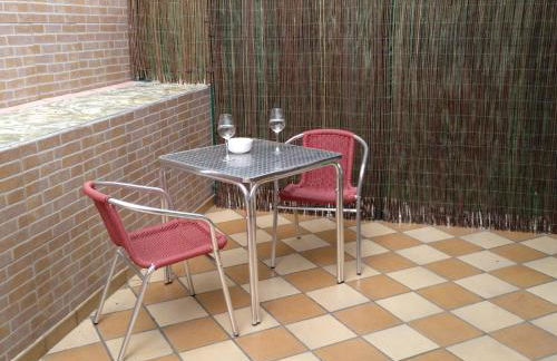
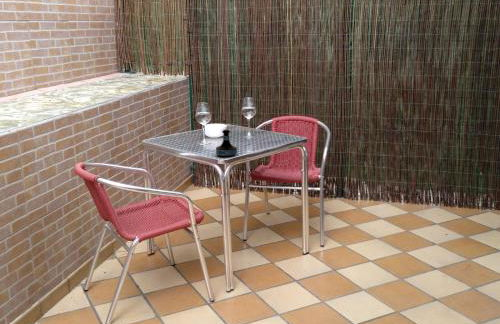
+ tequila bottle (226, 142)
